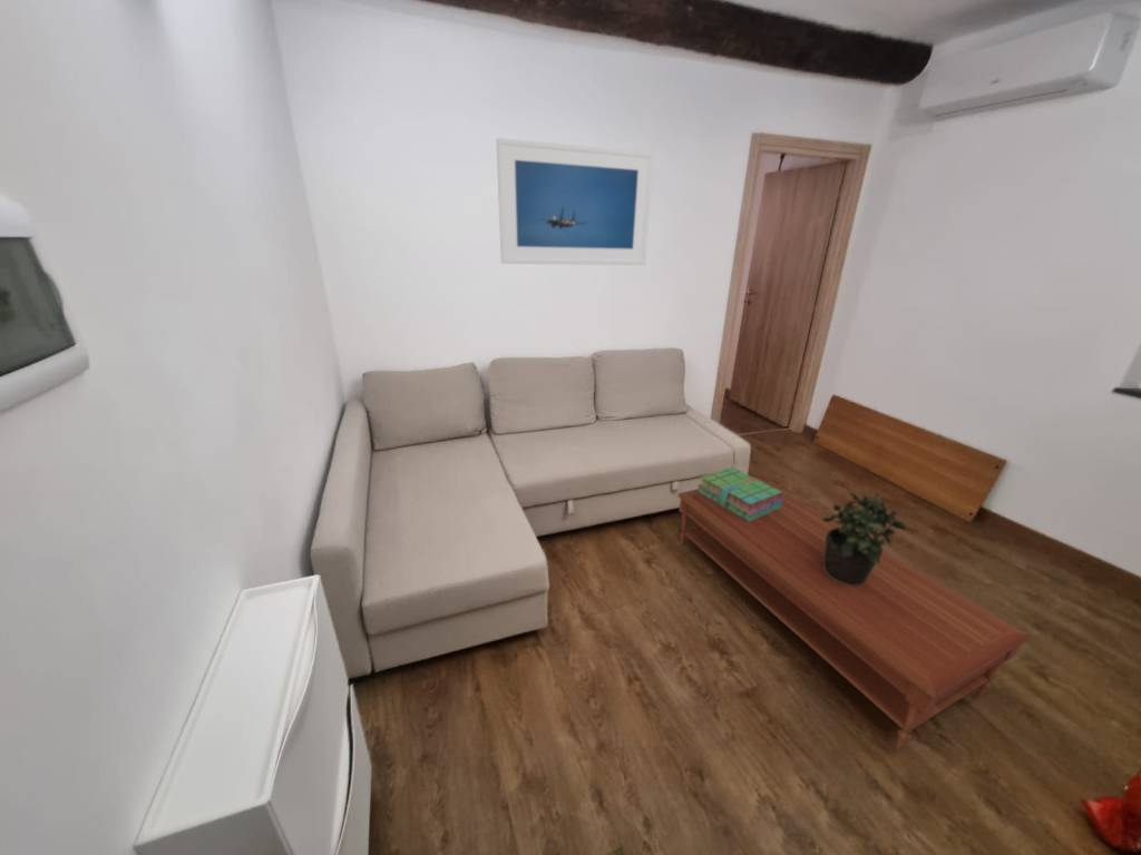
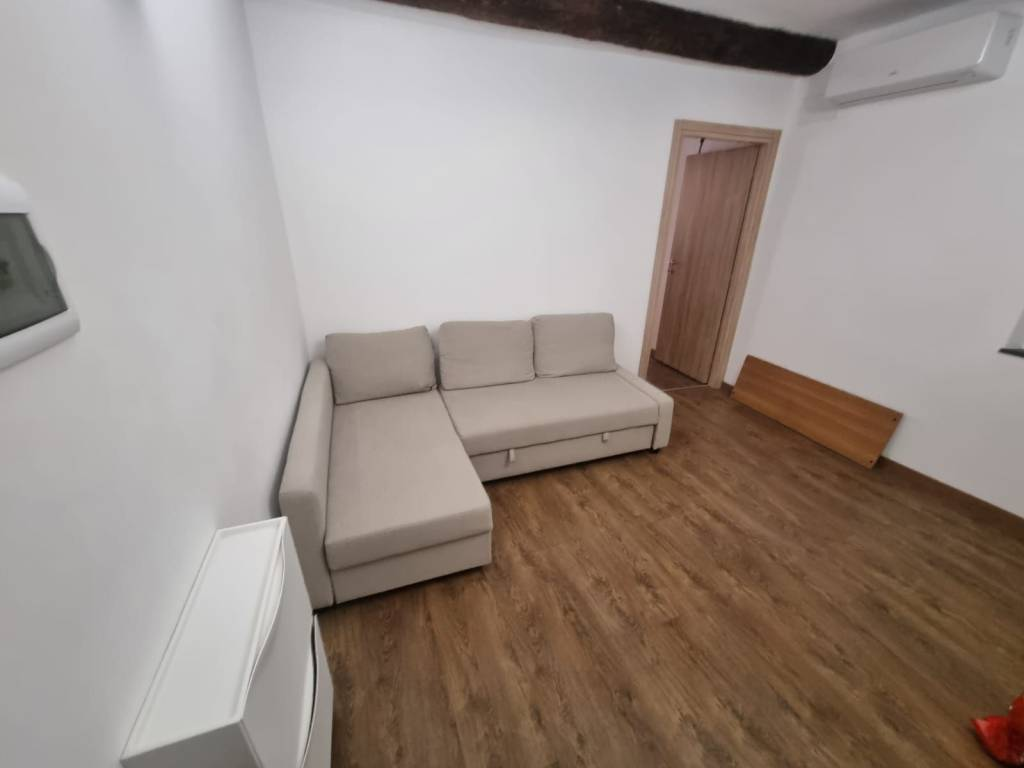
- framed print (577, 207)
- stack of books (739, 491)
- potted plant (859, 534)
- coffee table (808, 578)
